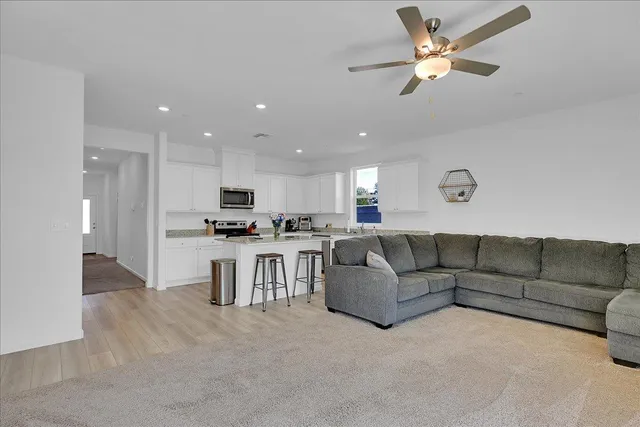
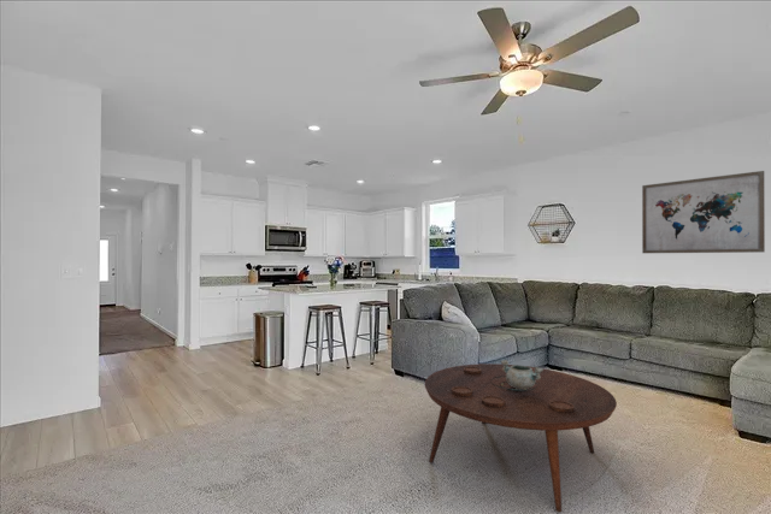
+ decorative bowl (522, 378)
+ wall art (698, 215)
+ coffee table (513, 420)
